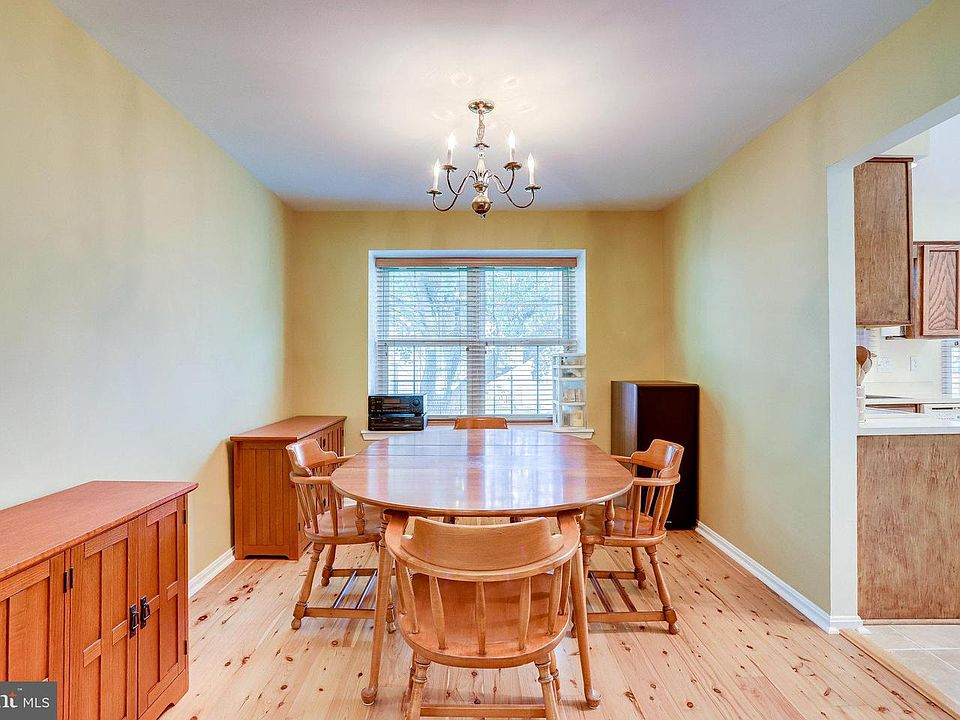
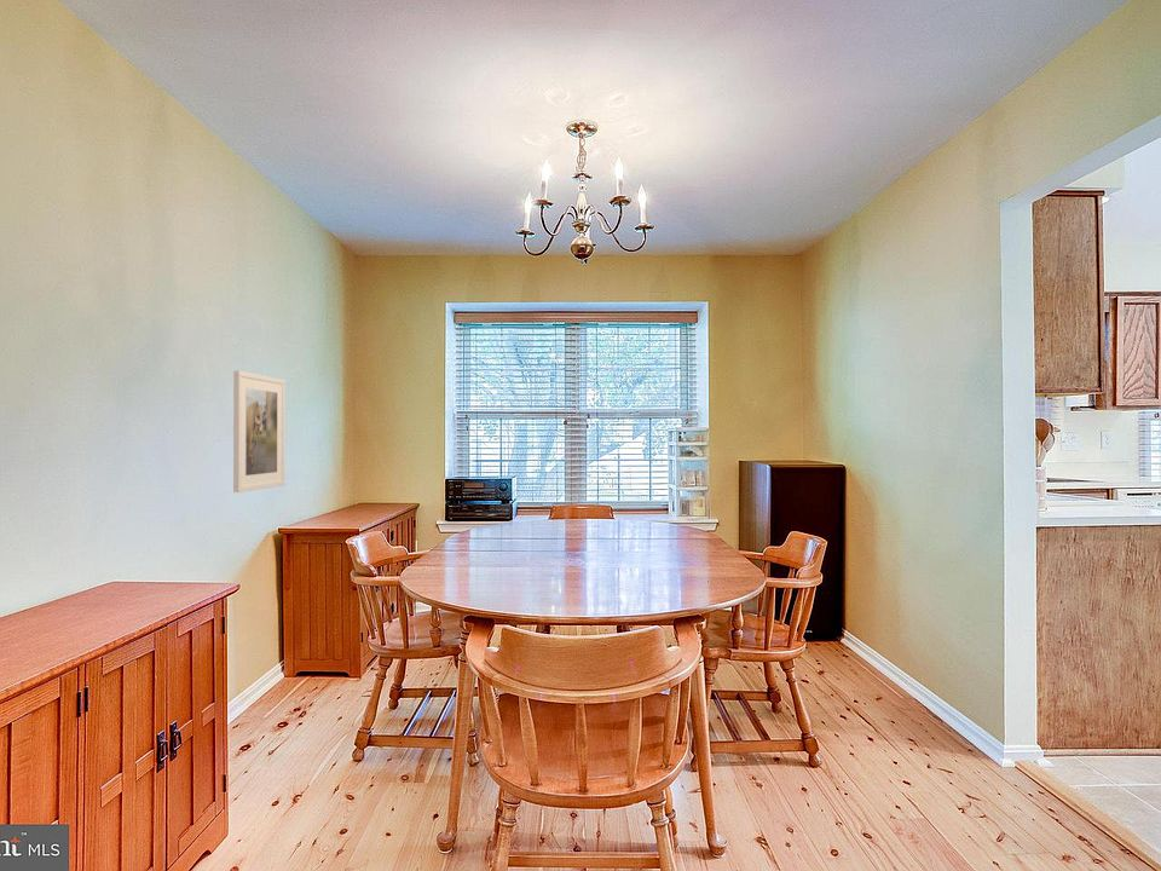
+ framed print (260, 432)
